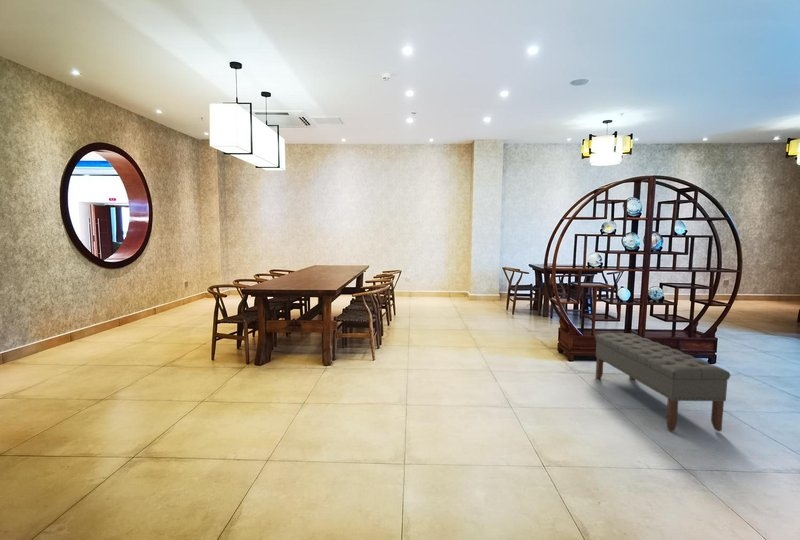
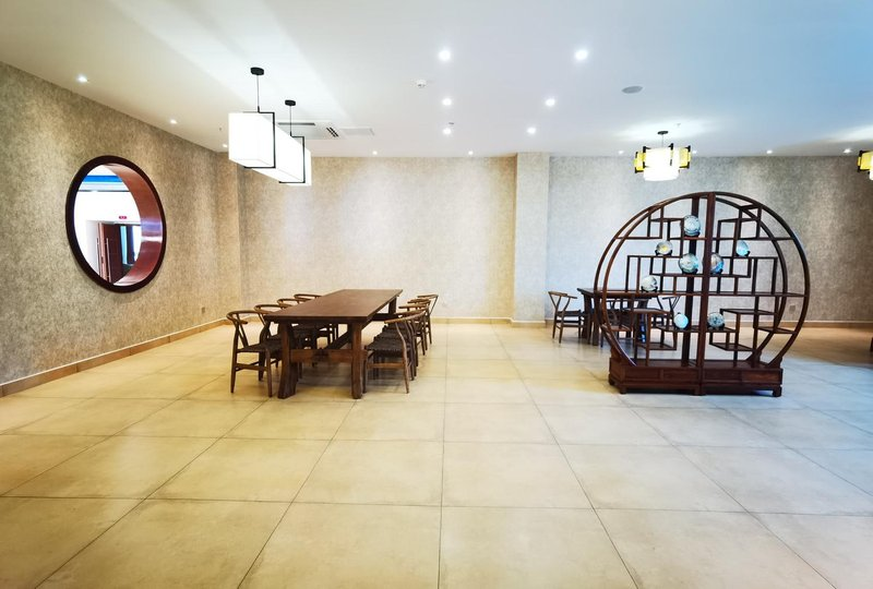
- bench (650, 374)
